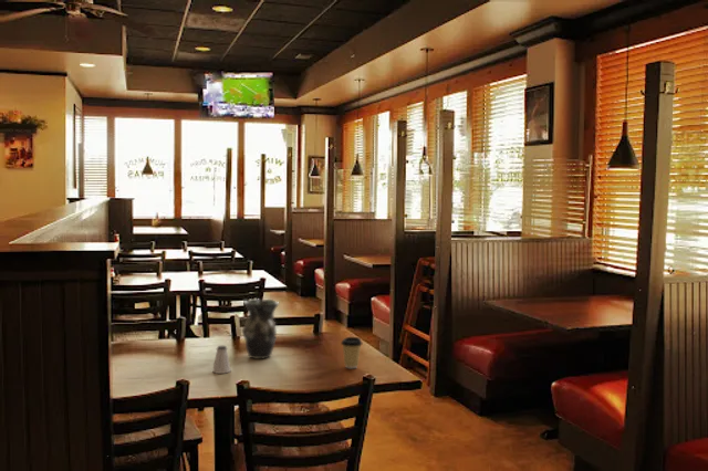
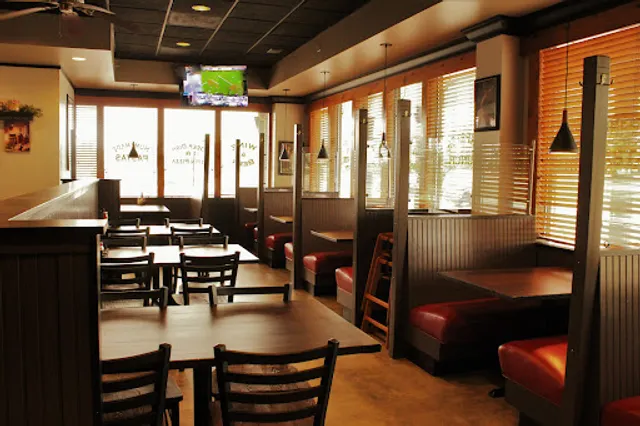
- saltshaker (221, 358)
- vase (259, 328)
- coffee cup (351, 353)
